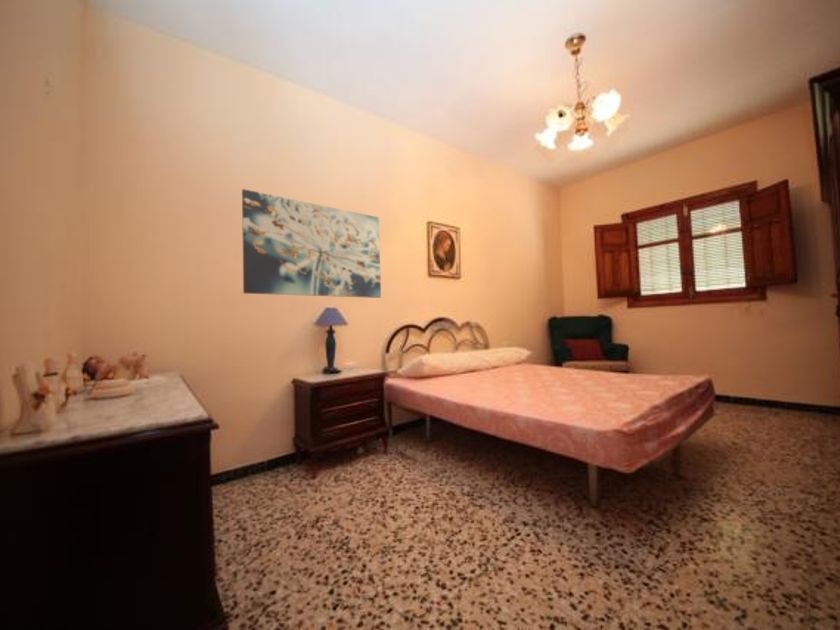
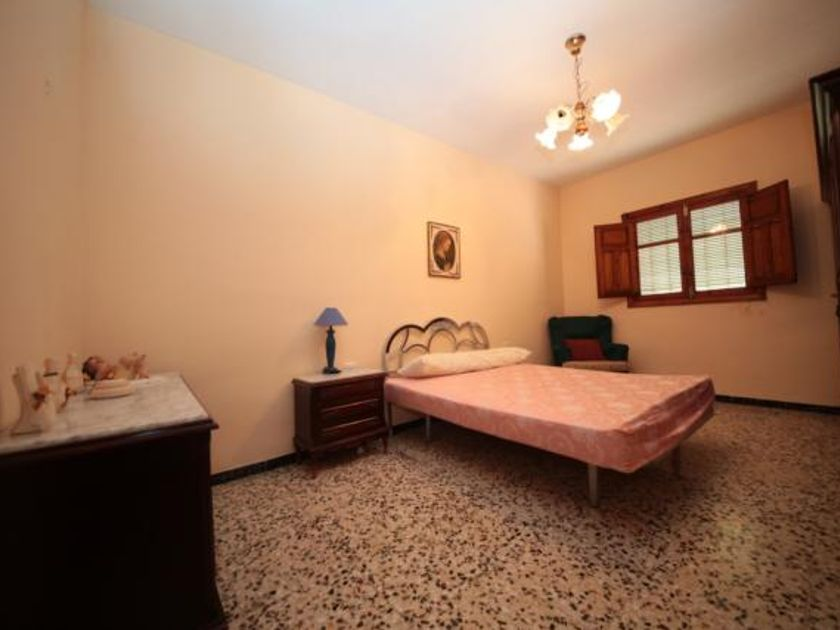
- wall art (319, 250)
